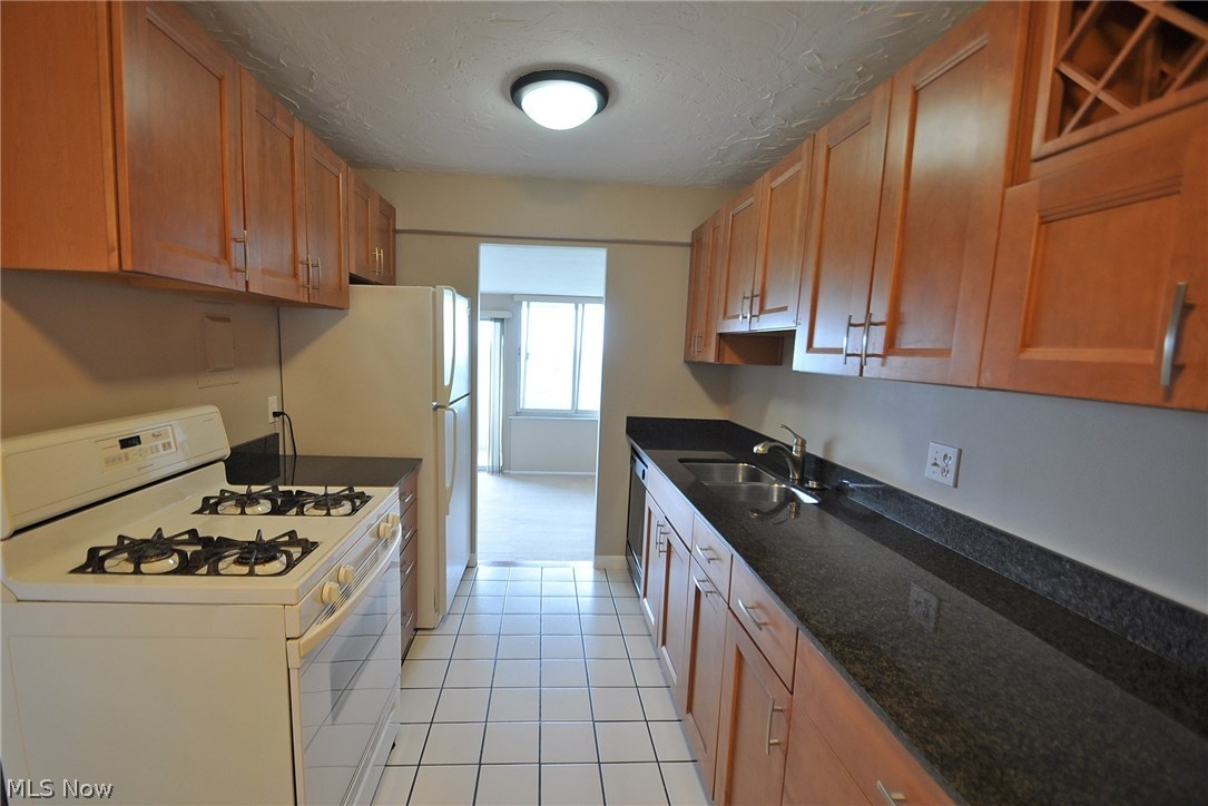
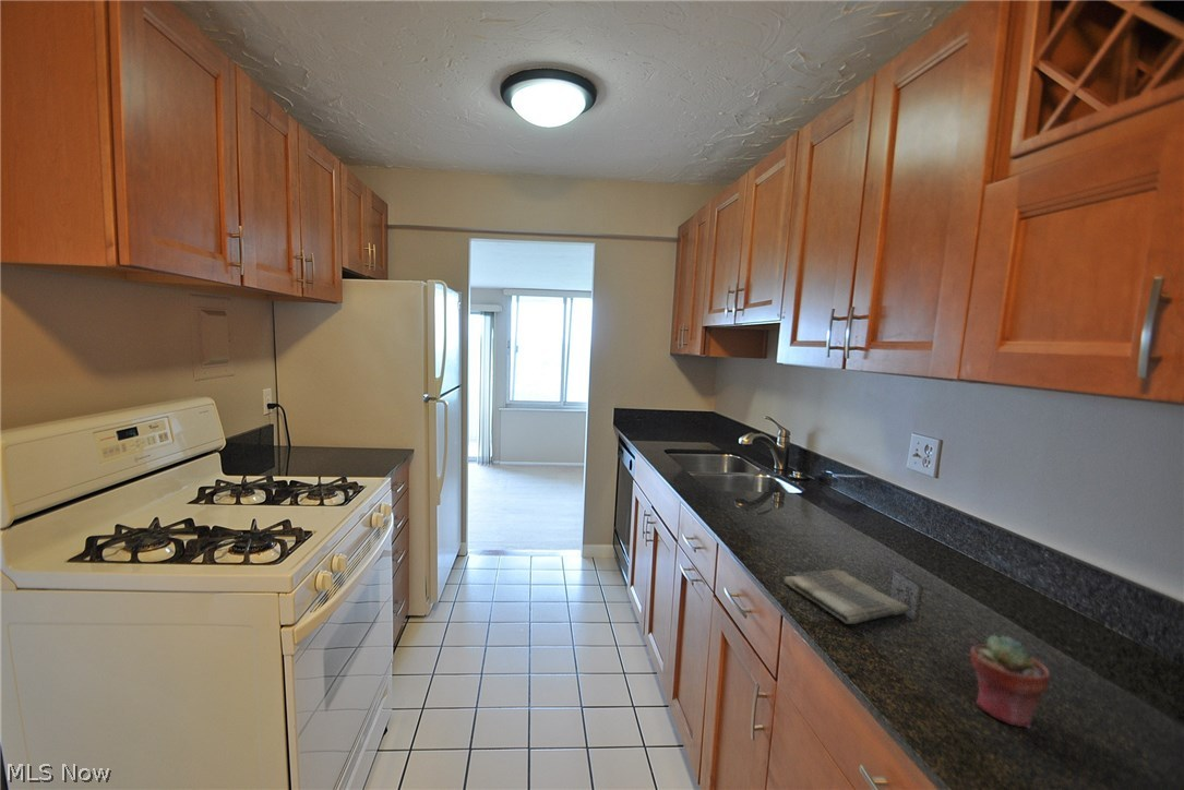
+ potted succulent (1007, 674)
+ dish towel (842, 590)
